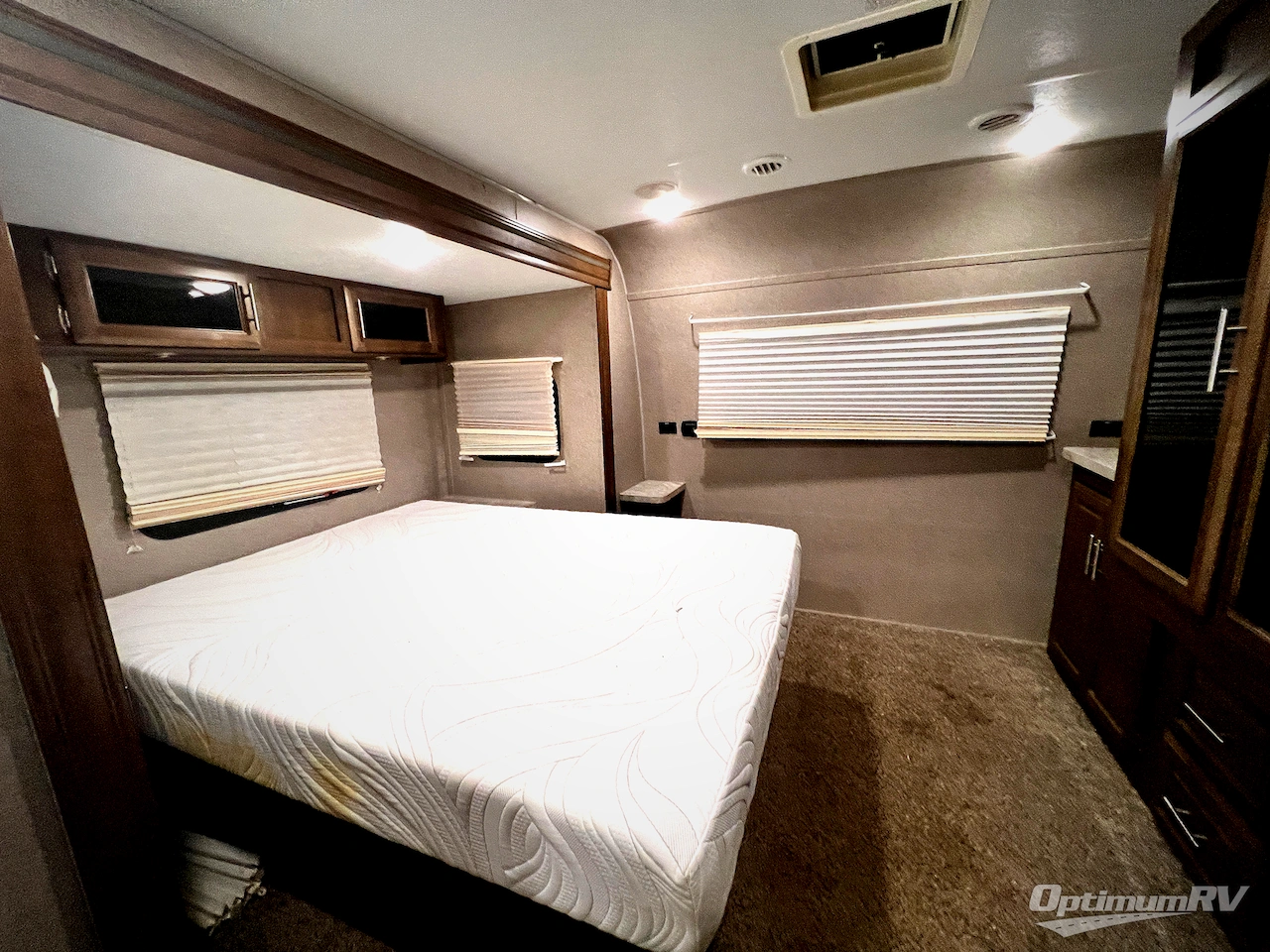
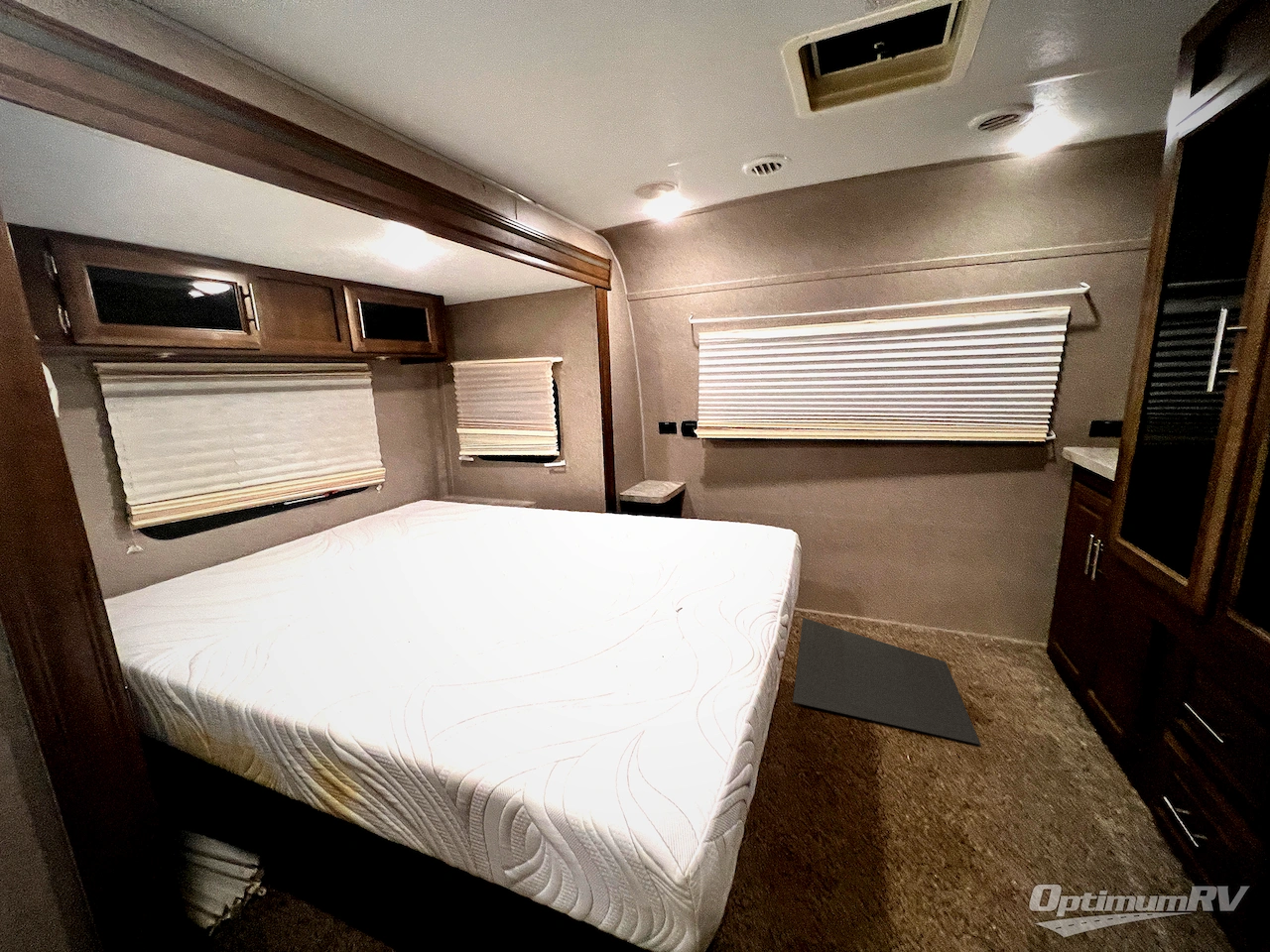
+ bath mat (870, 661)
